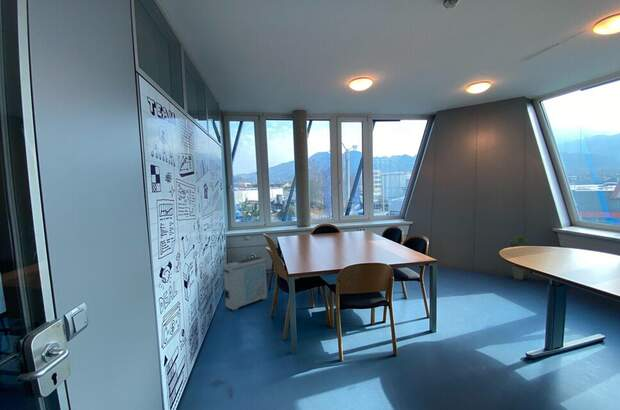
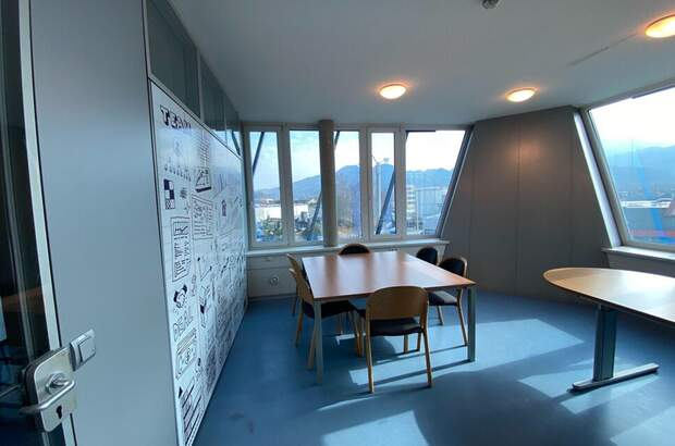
- house plant (517, 268)
- air purifier (246, 281)
